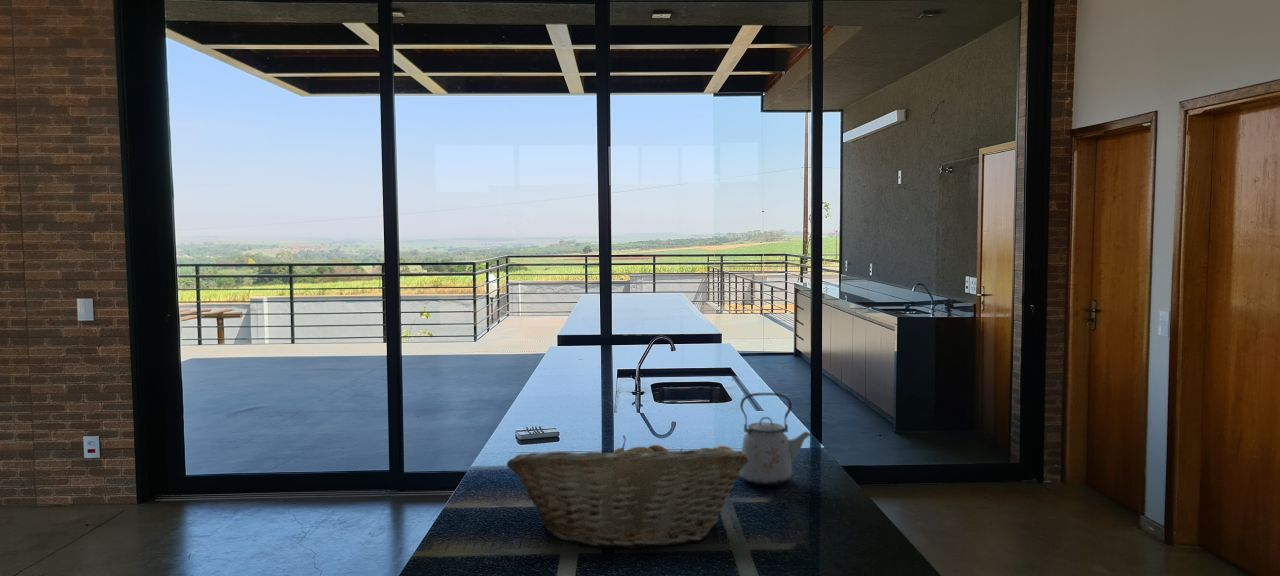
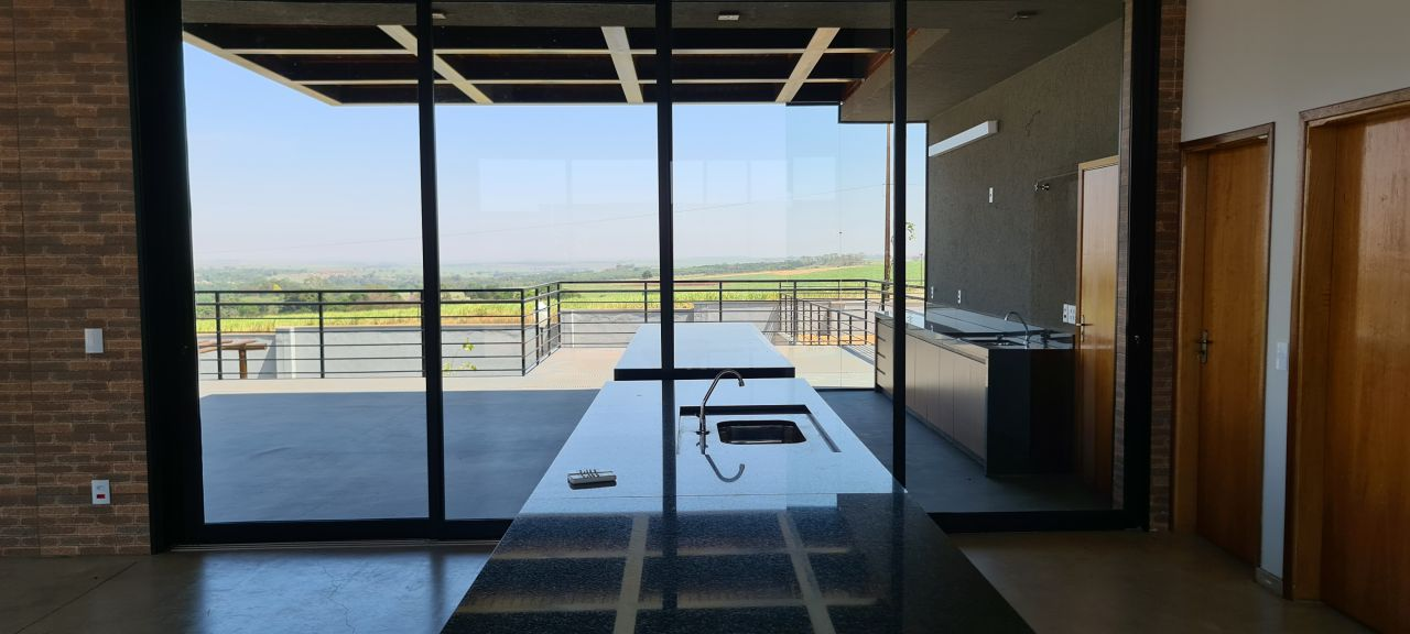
- kettle (775, 437)
- fruit basket (628, 479)
